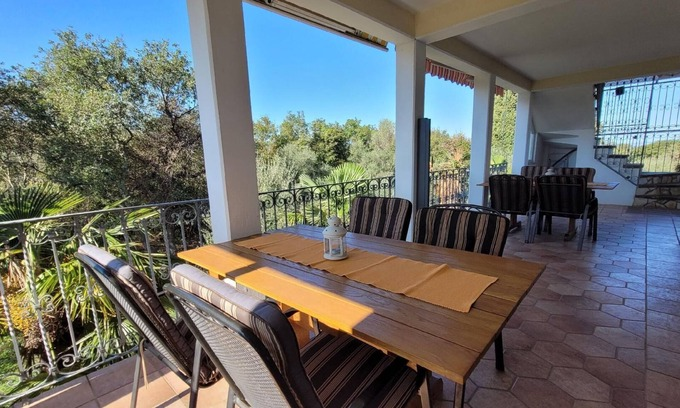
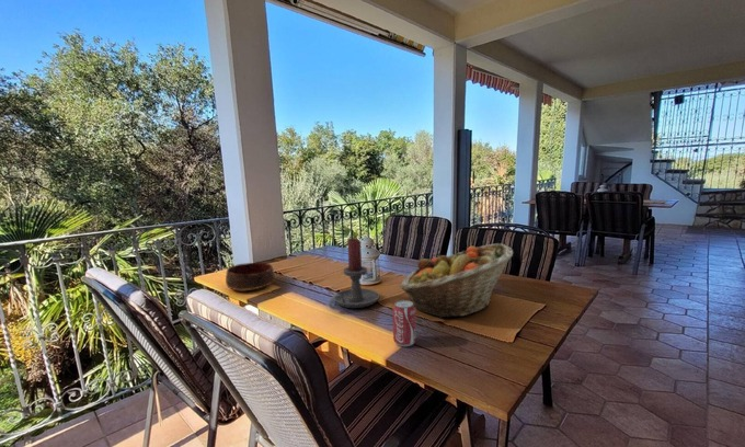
+ fruit basket (456, 274)
+ beverage can (404, 322)
+ bowl (250, 276)
+ candle holder (351, 272)
